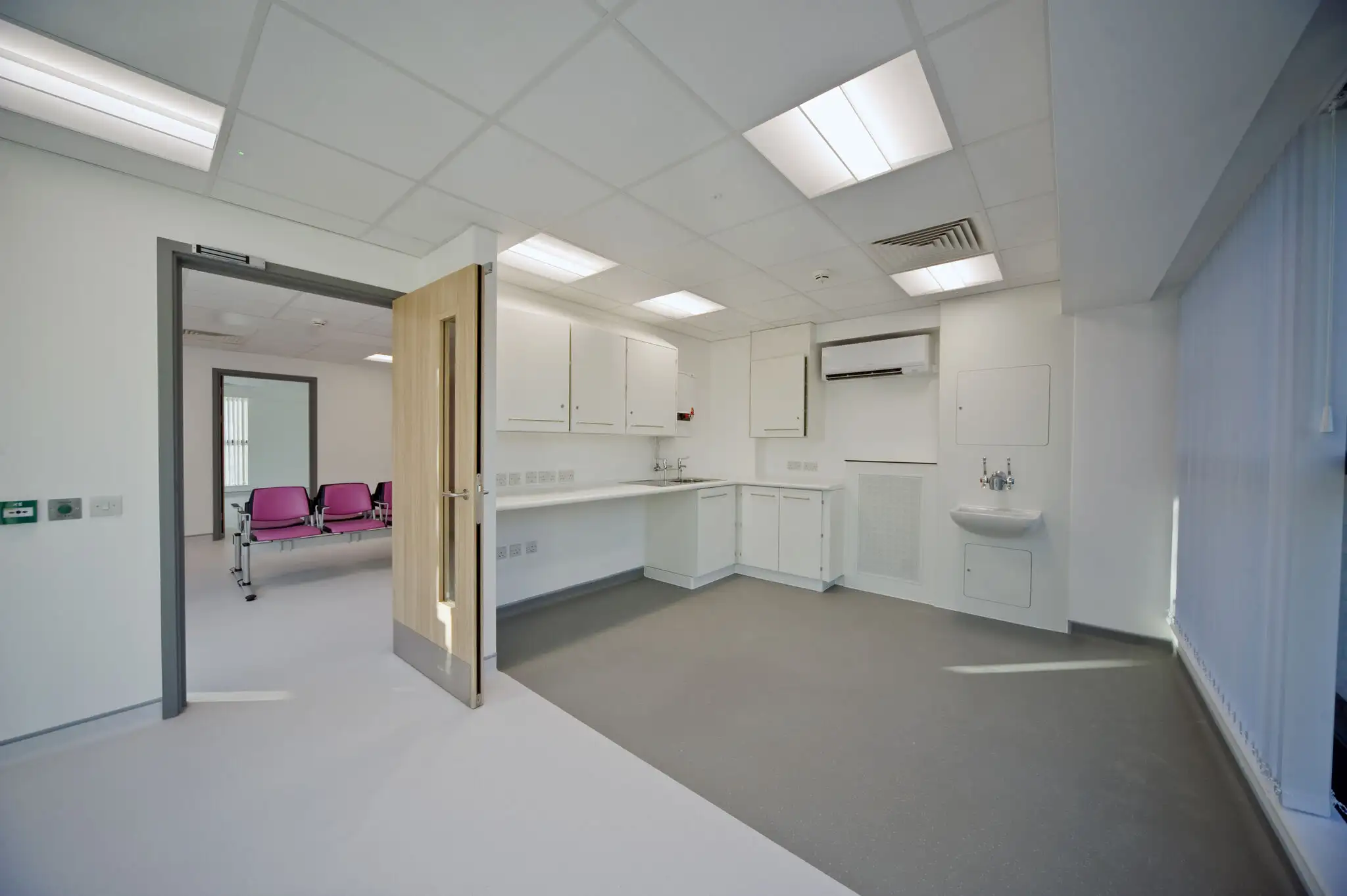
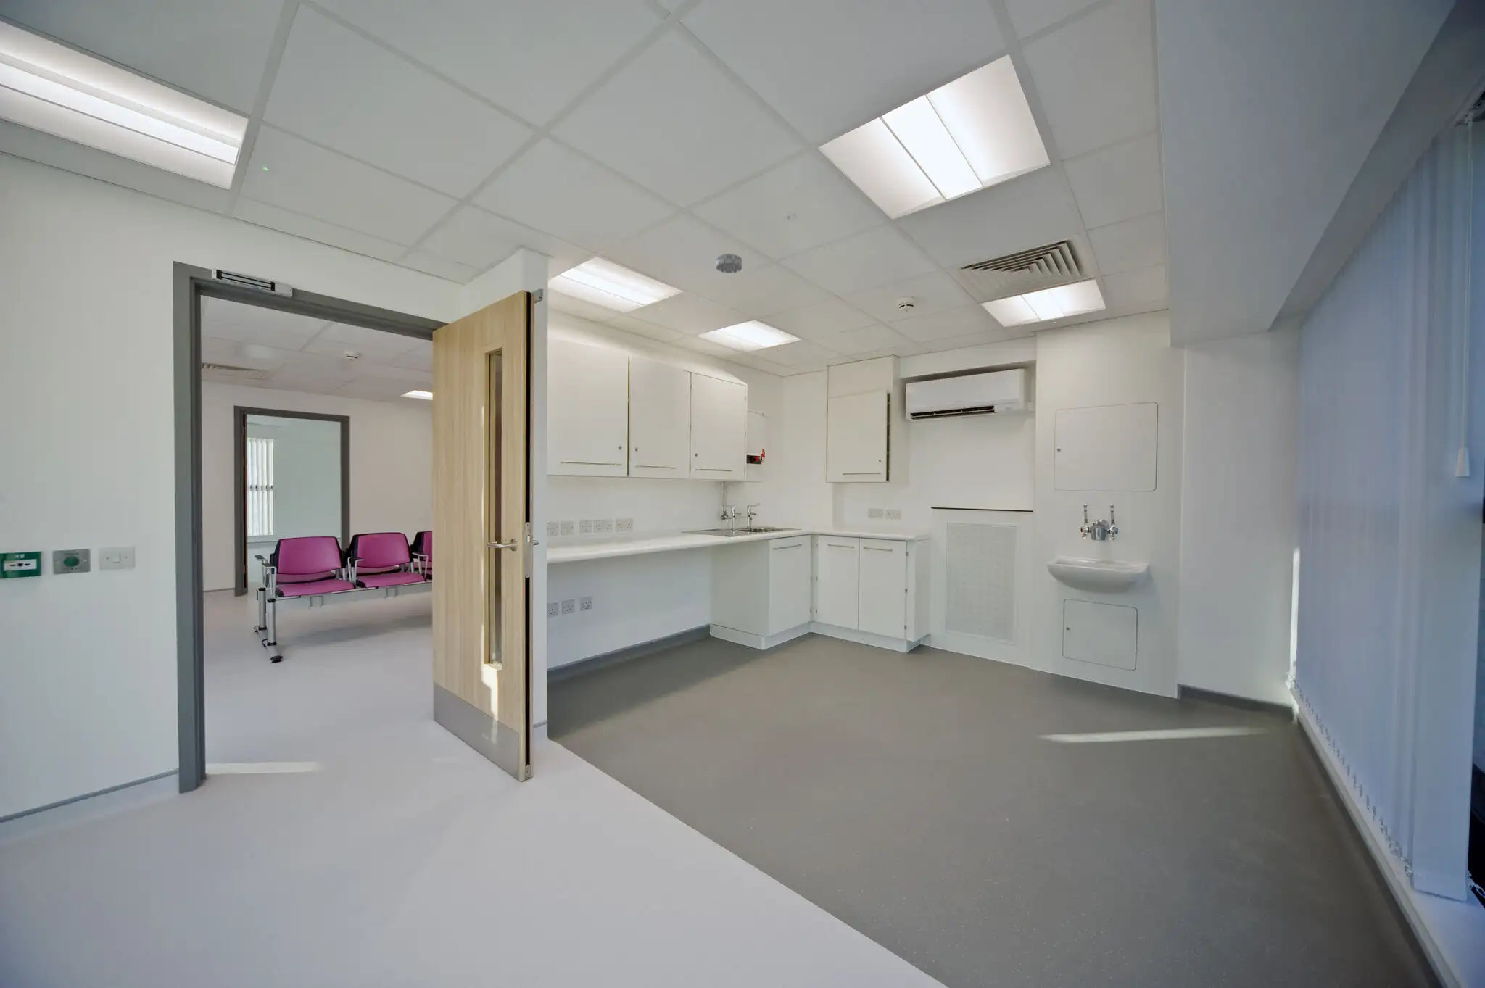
+ smoke detector (729, 262)
